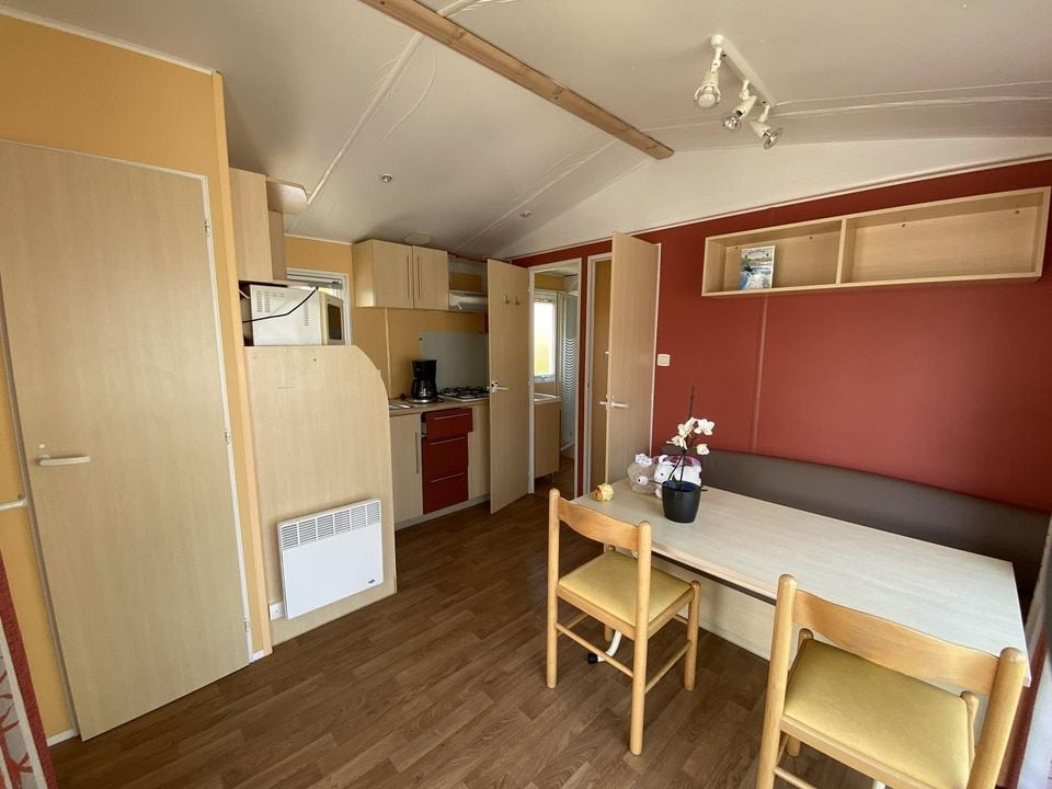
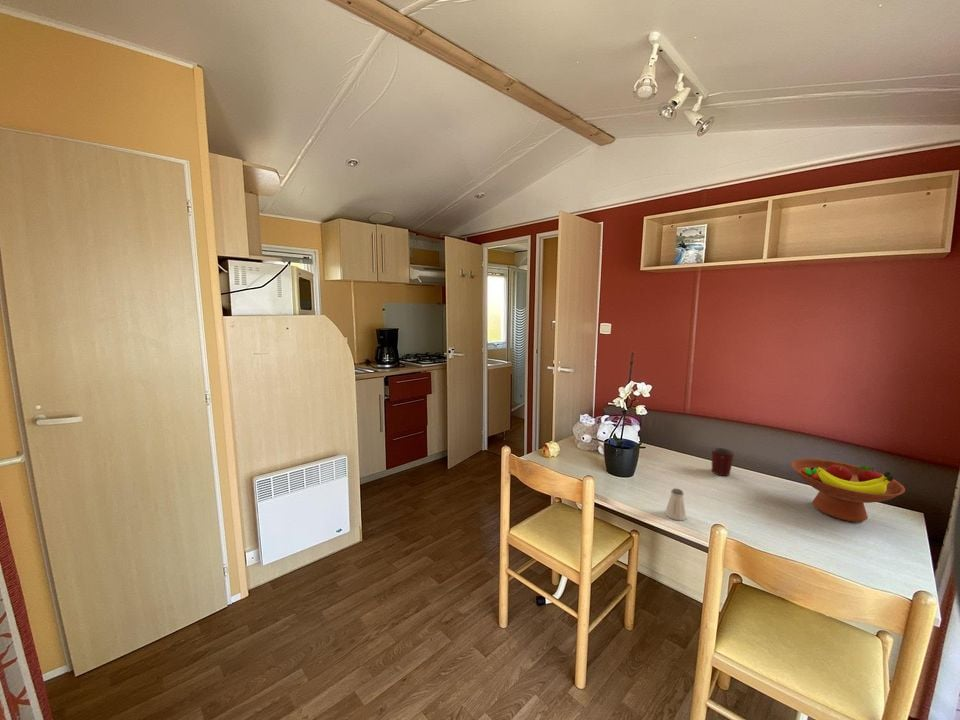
+ fruit bowl (842, 486)
+ saltshaker (676, 502)
+ mug (721, 463)
